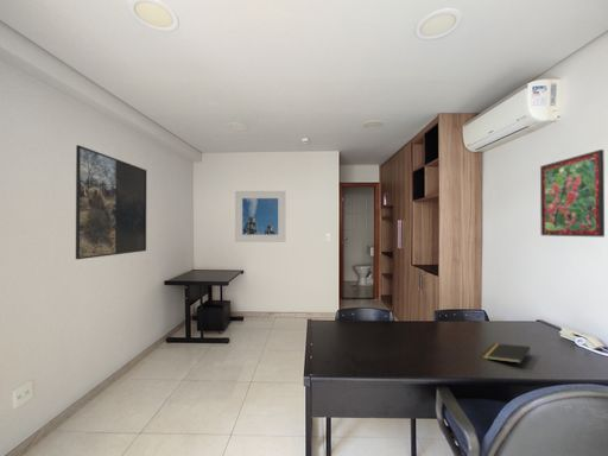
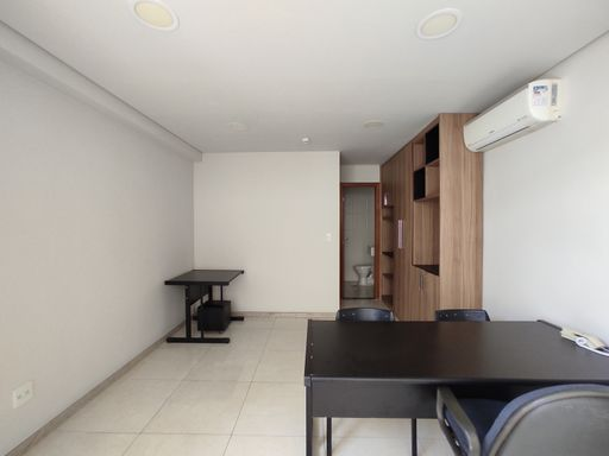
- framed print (260, 216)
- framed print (568, 197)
- notepad (506, 352)
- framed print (116, 207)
